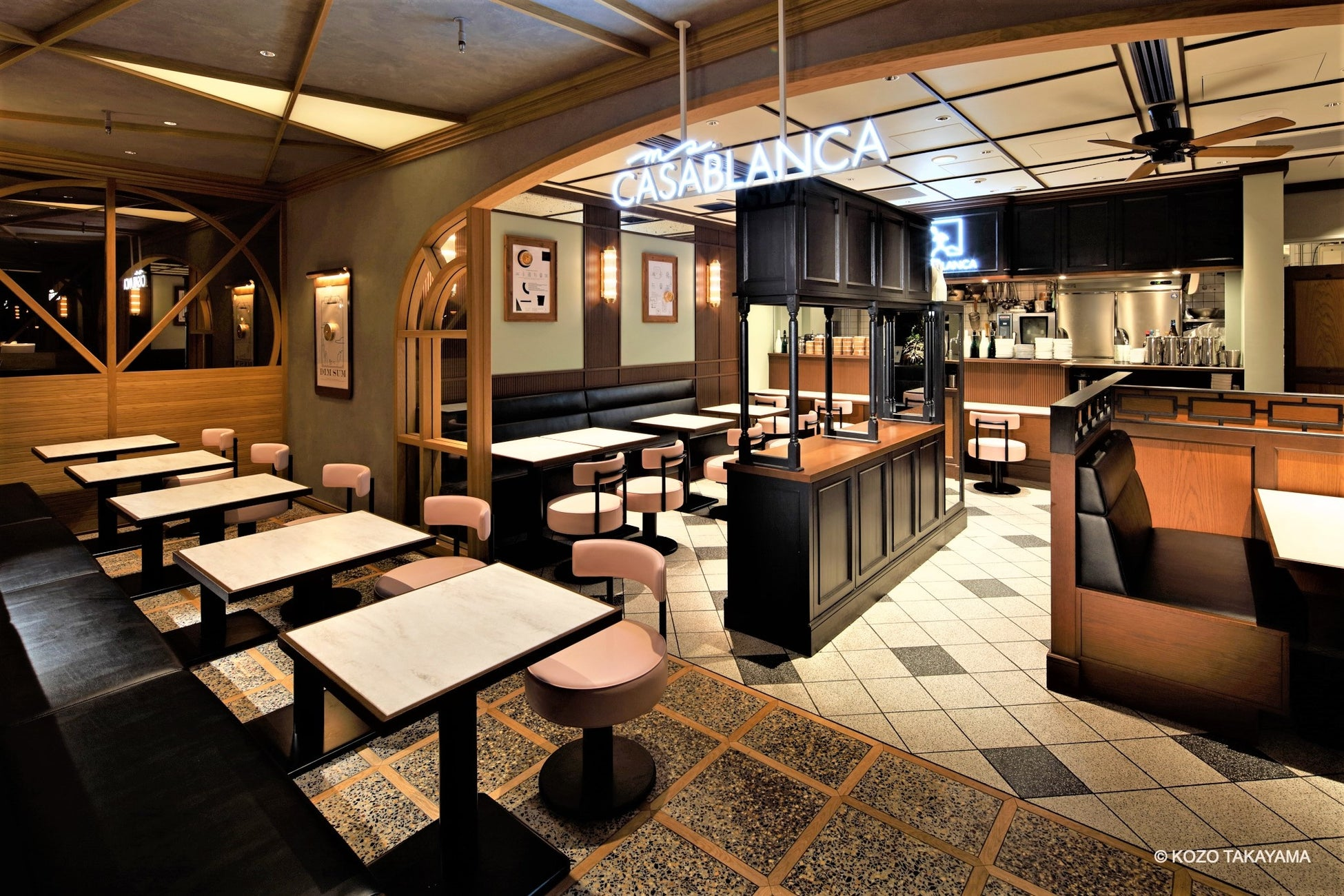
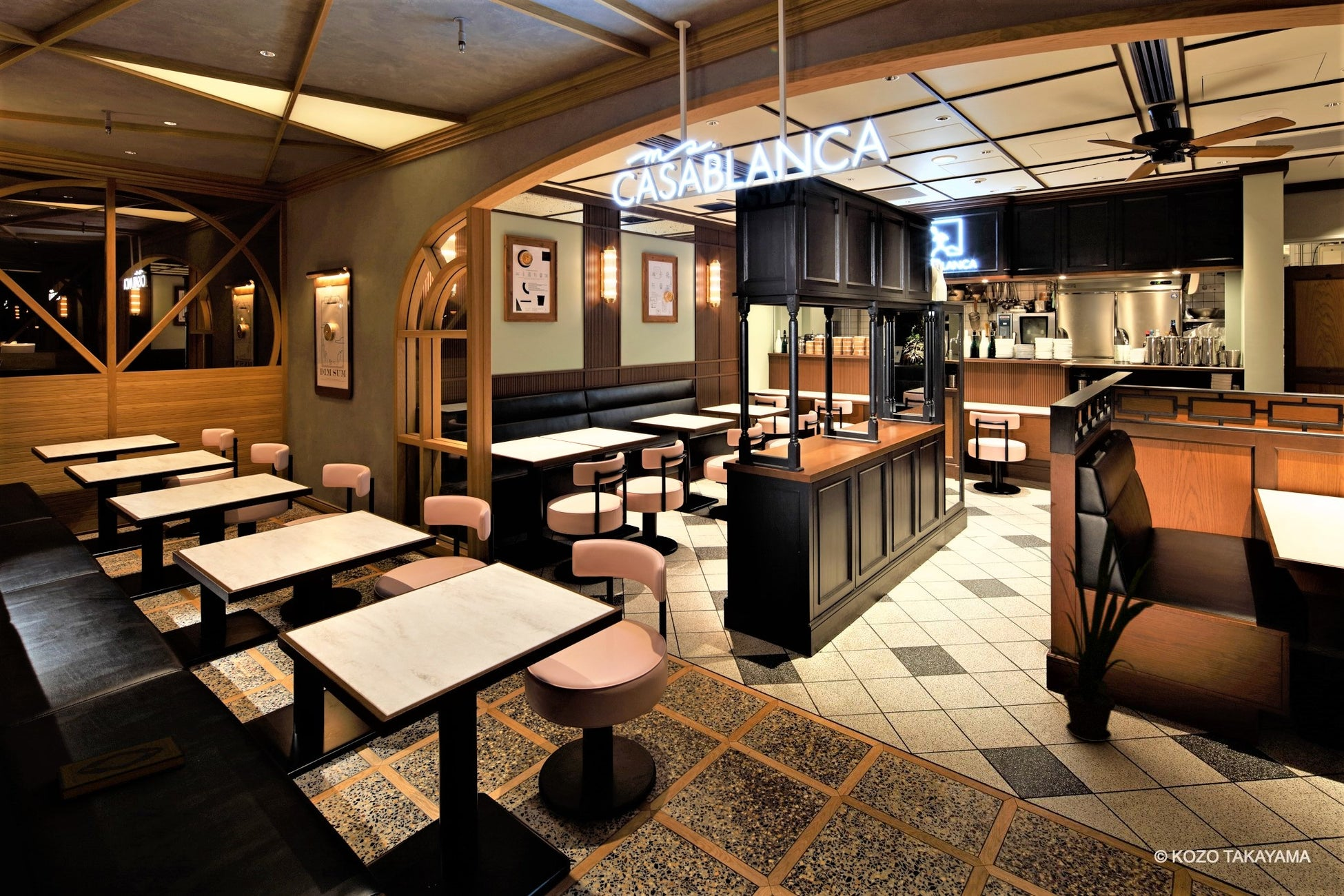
+ house plant (1088, 628)
+ hardback book (122, 765)
